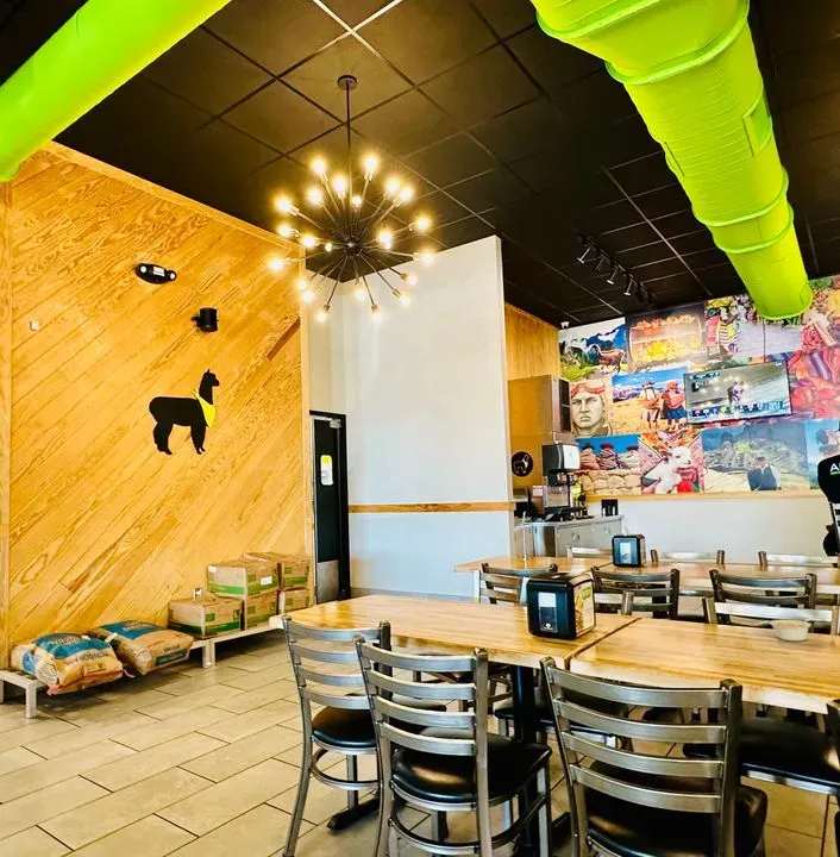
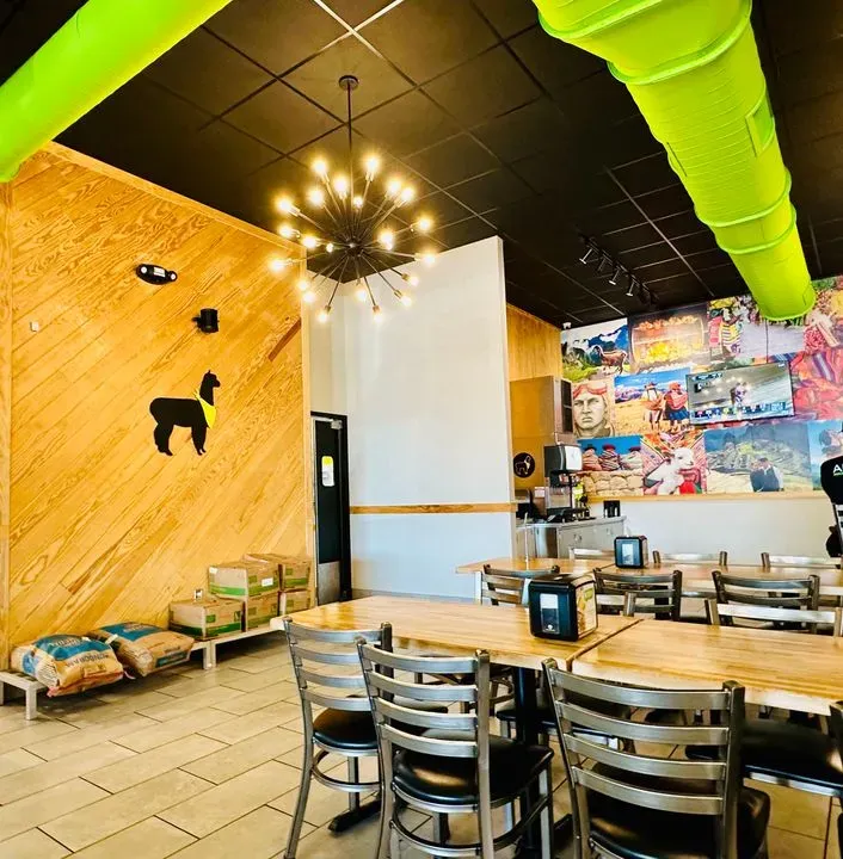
- legume (790, 628)
